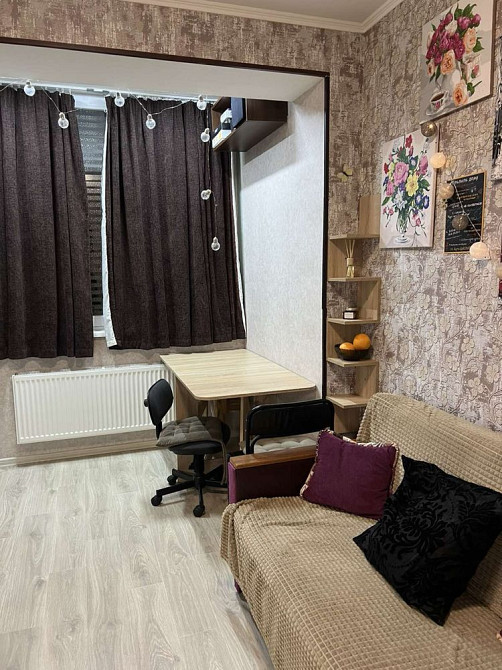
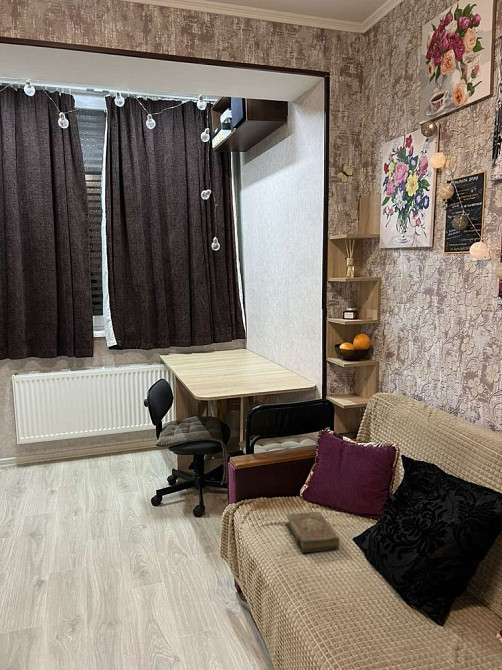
+ book (311, 530)
